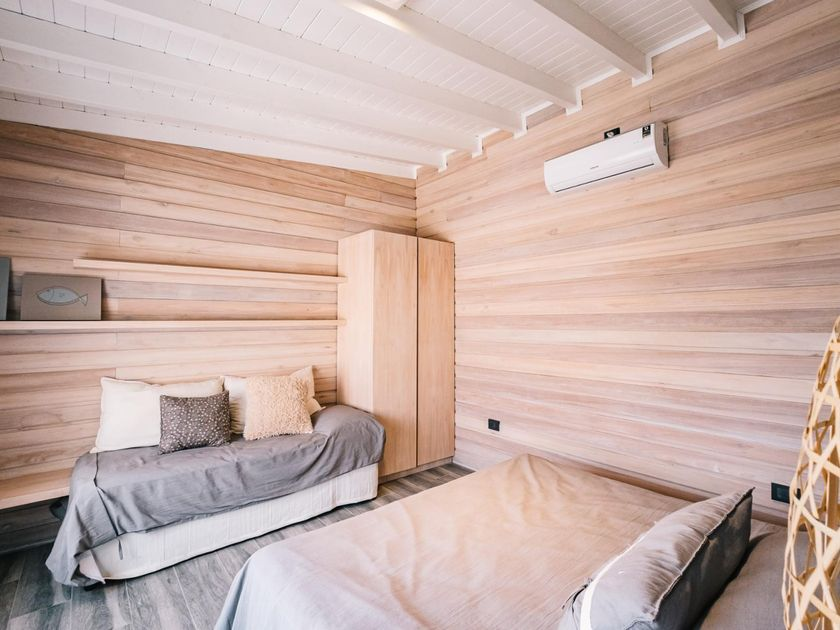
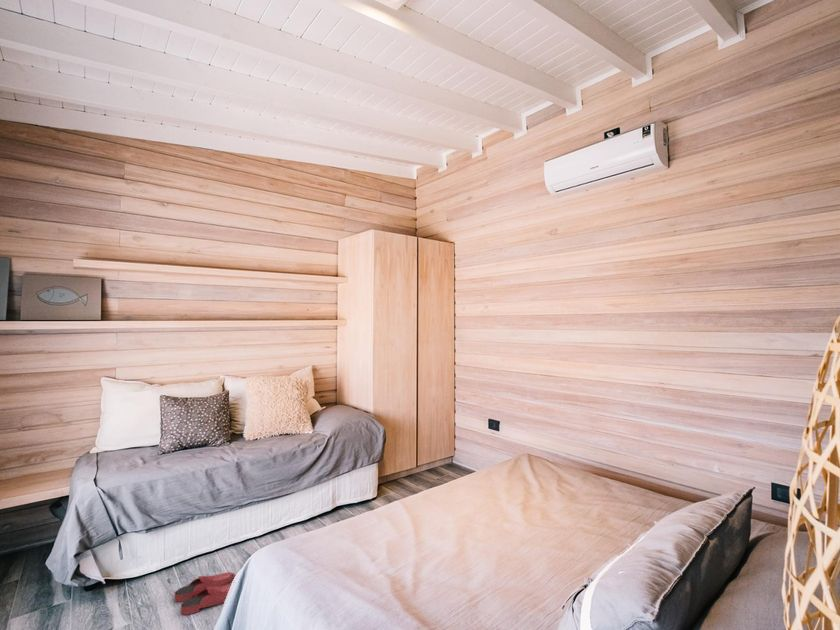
+ slippers (209, 587)
